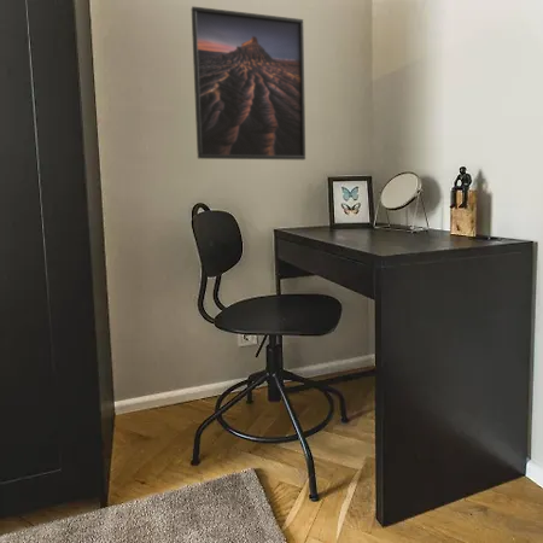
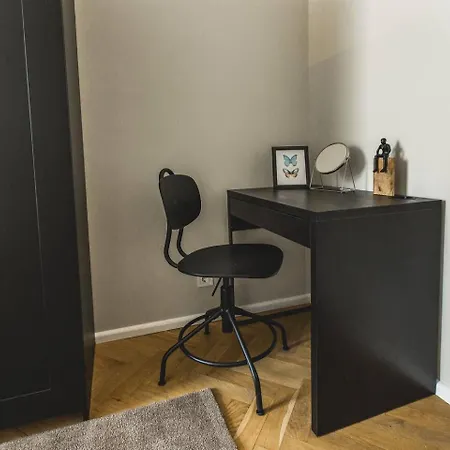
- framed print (251, 87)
